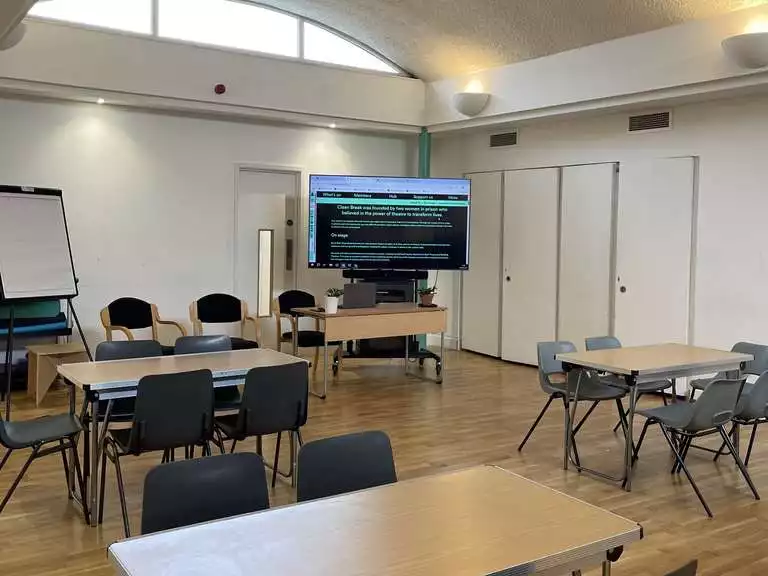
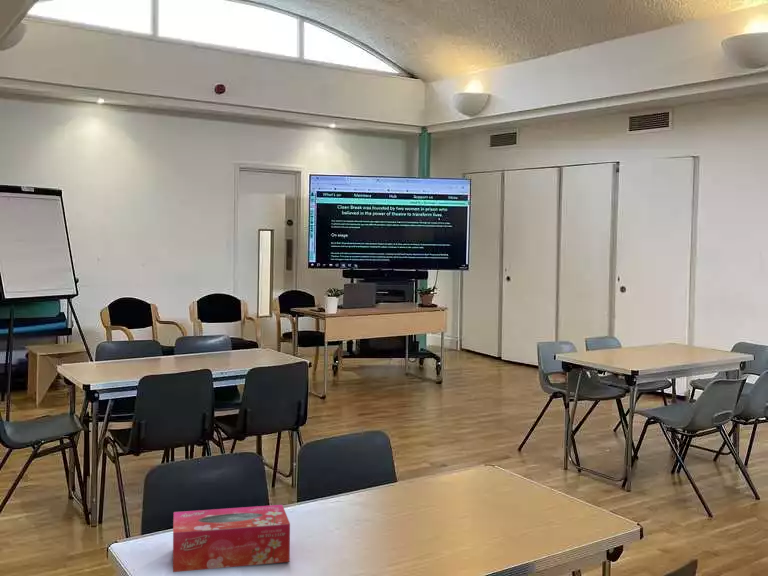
+ tissue box (230, 536)
